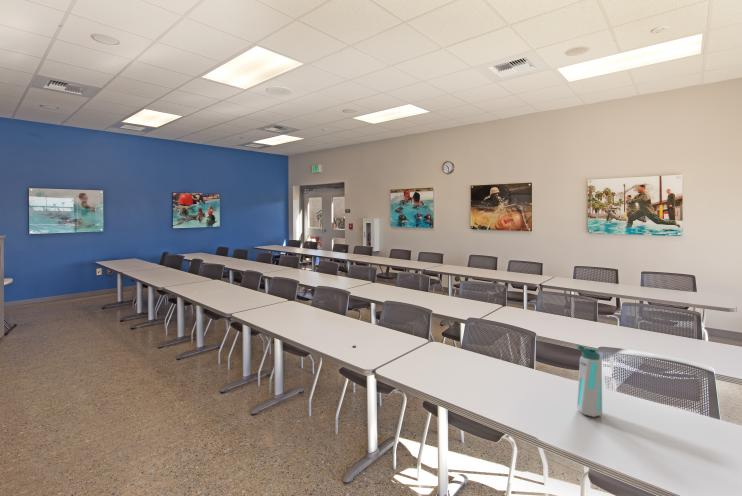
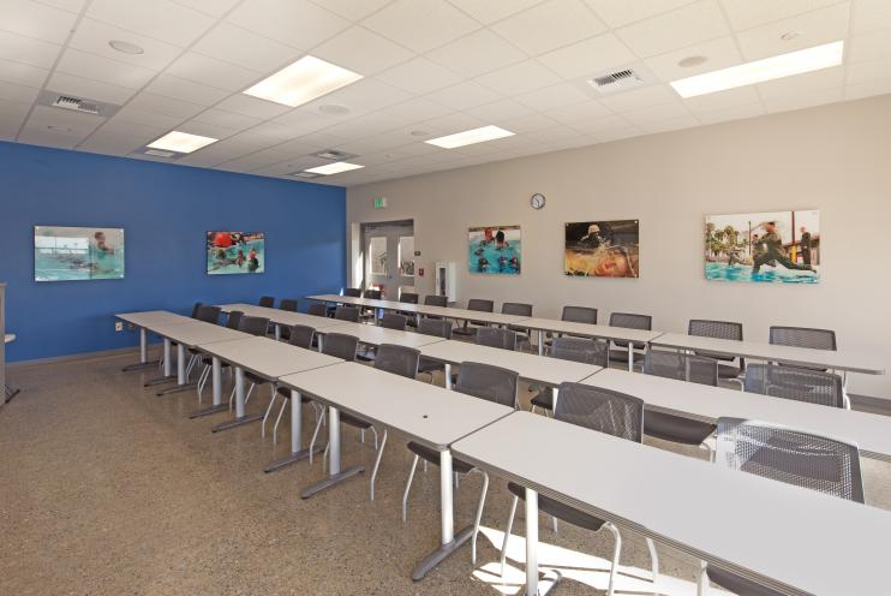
- water bottle (588, 379)
